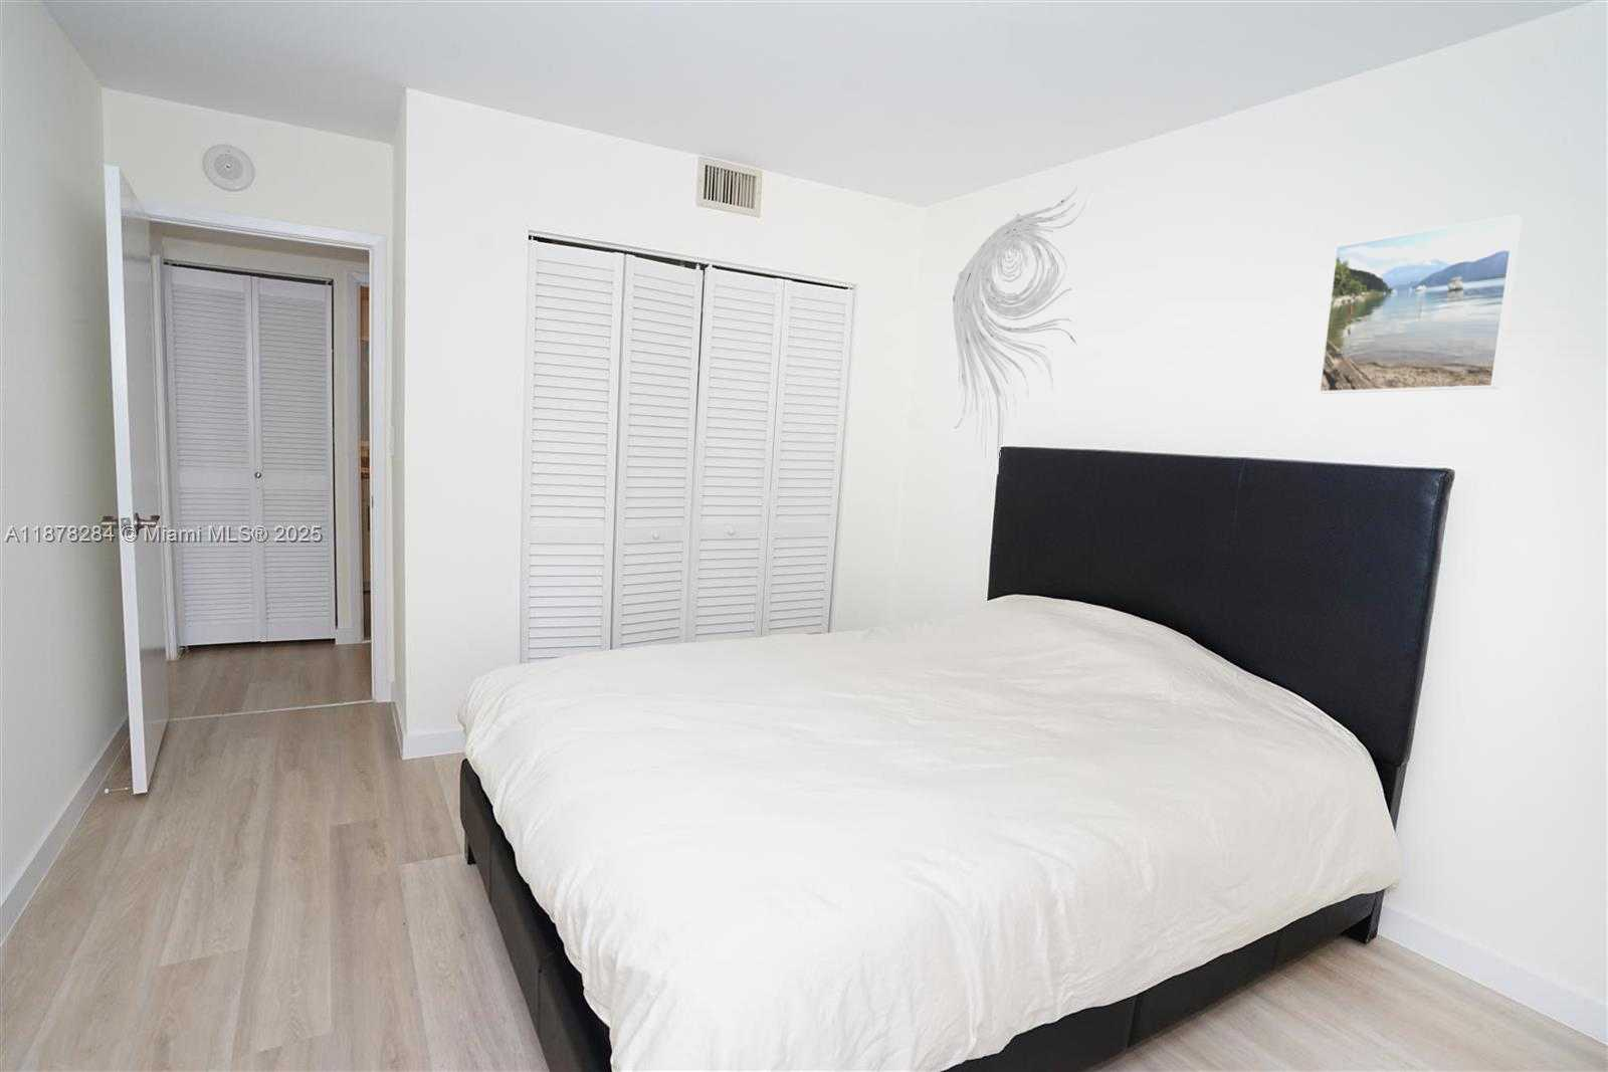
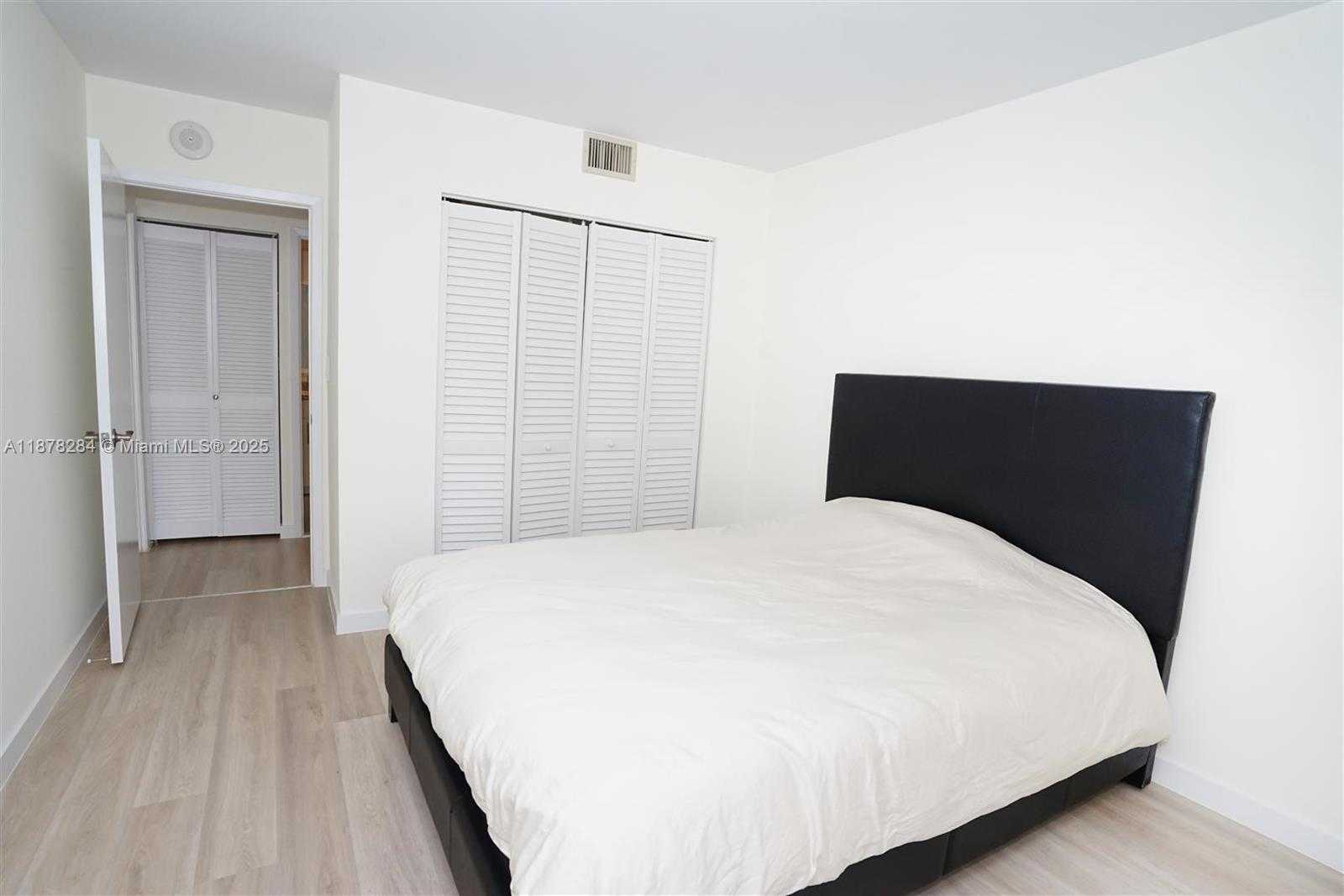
- wall sculpture (1009, 340)
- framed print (1411, 311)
